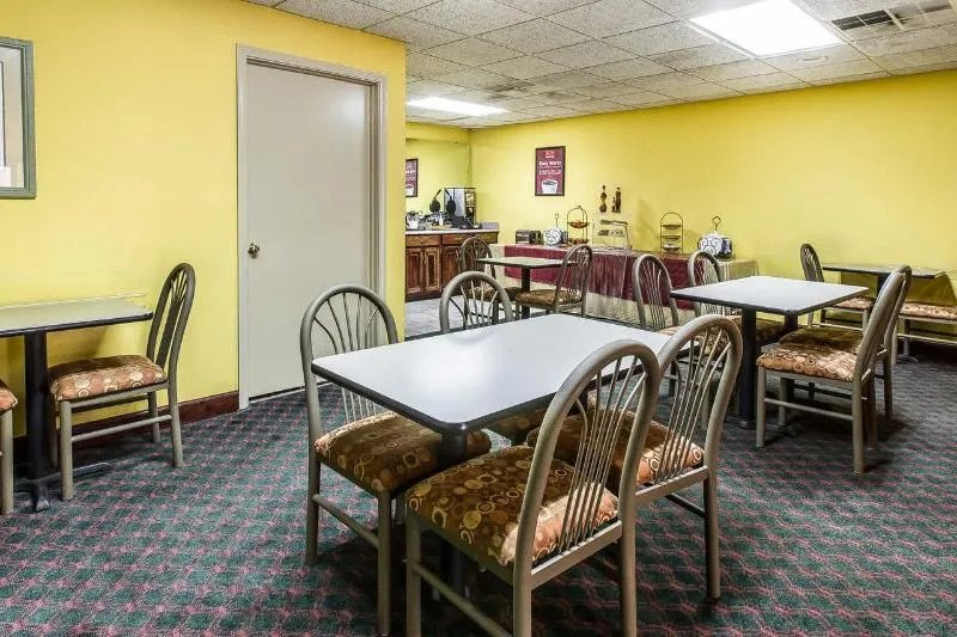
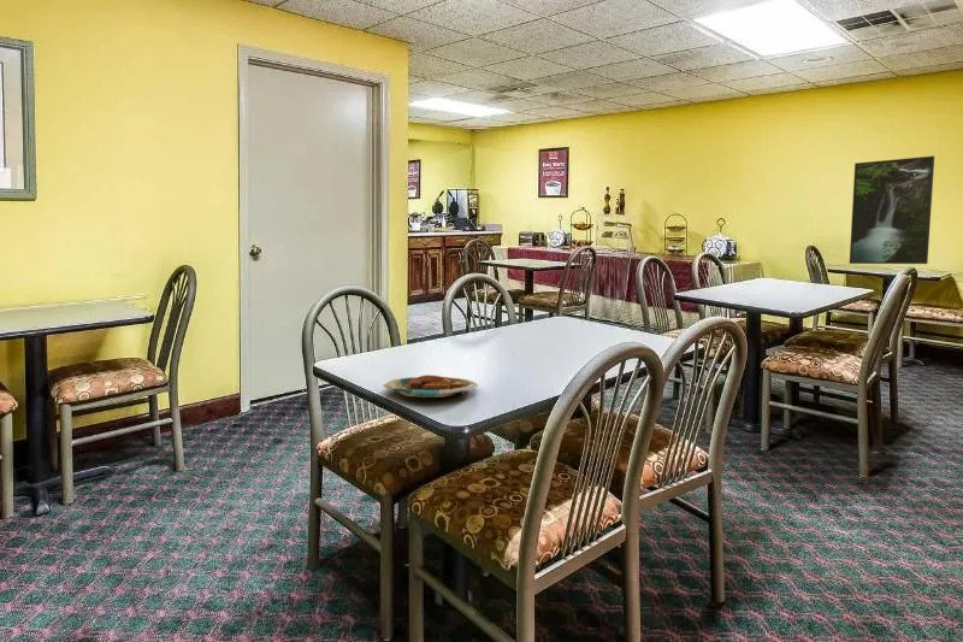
+ plate (429, 385)
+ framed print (890, 212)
